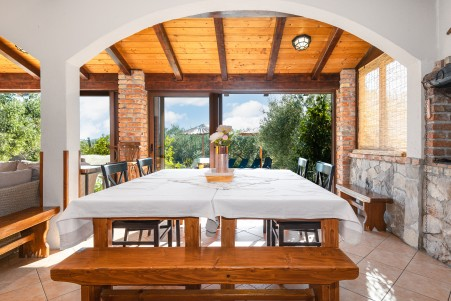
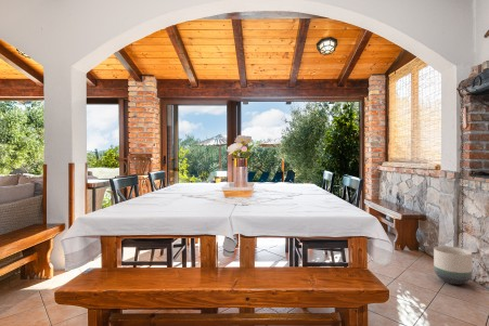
+ planter (452, 265)
